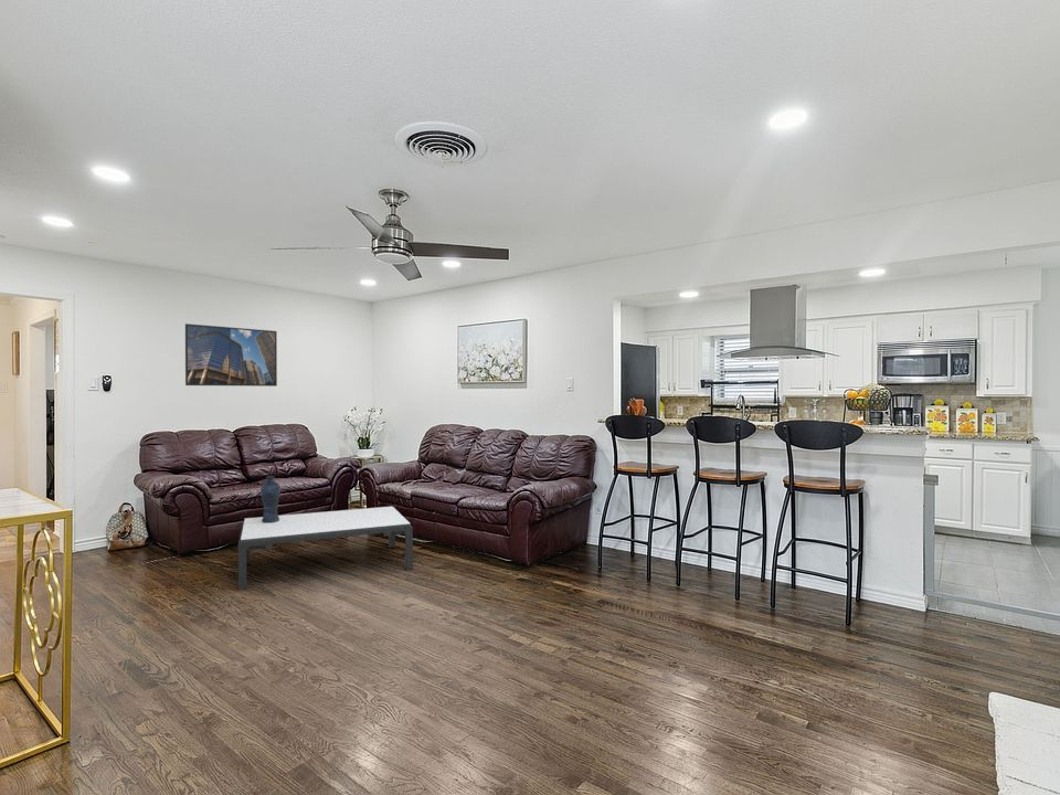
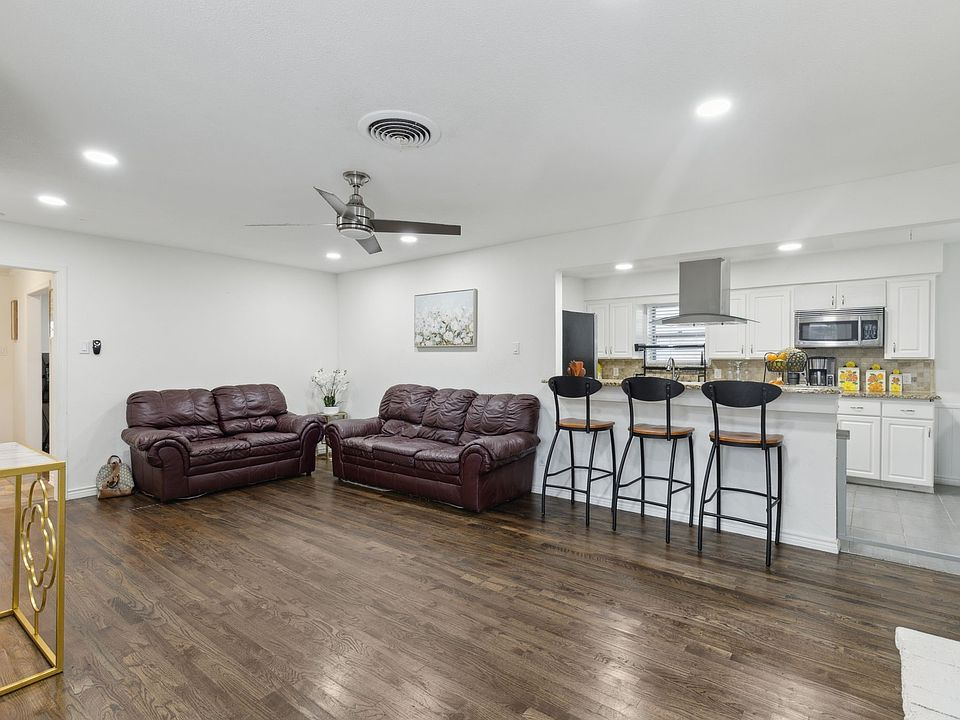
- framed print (233, 357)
- vase (271, 498)
- coffee table (326, 538)
